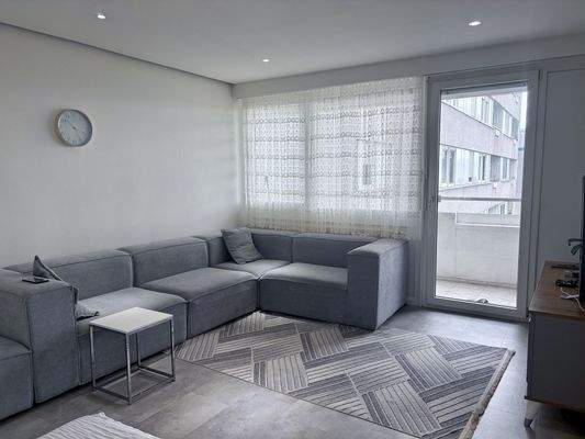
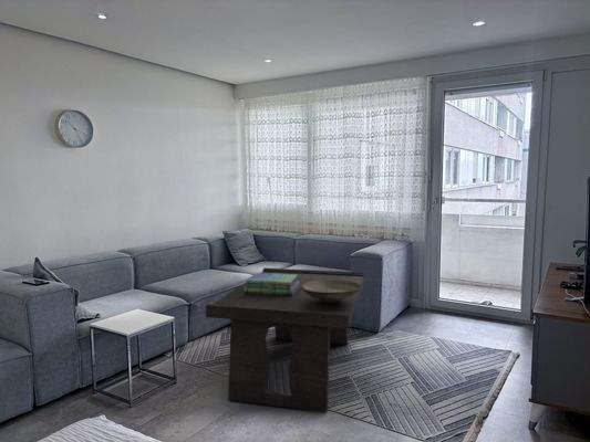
+ coffee table (297, 326)
+ stack of books (272, 283)
+ decorative bowl (331, 292)
